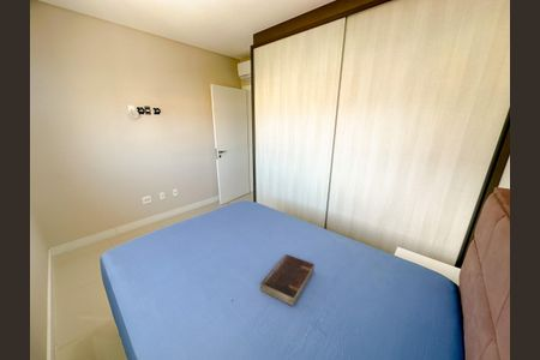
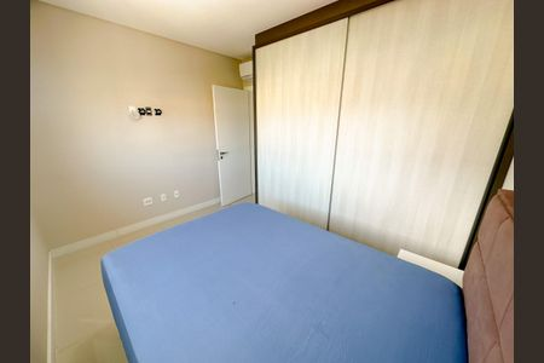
- hardback book (288, 276)
